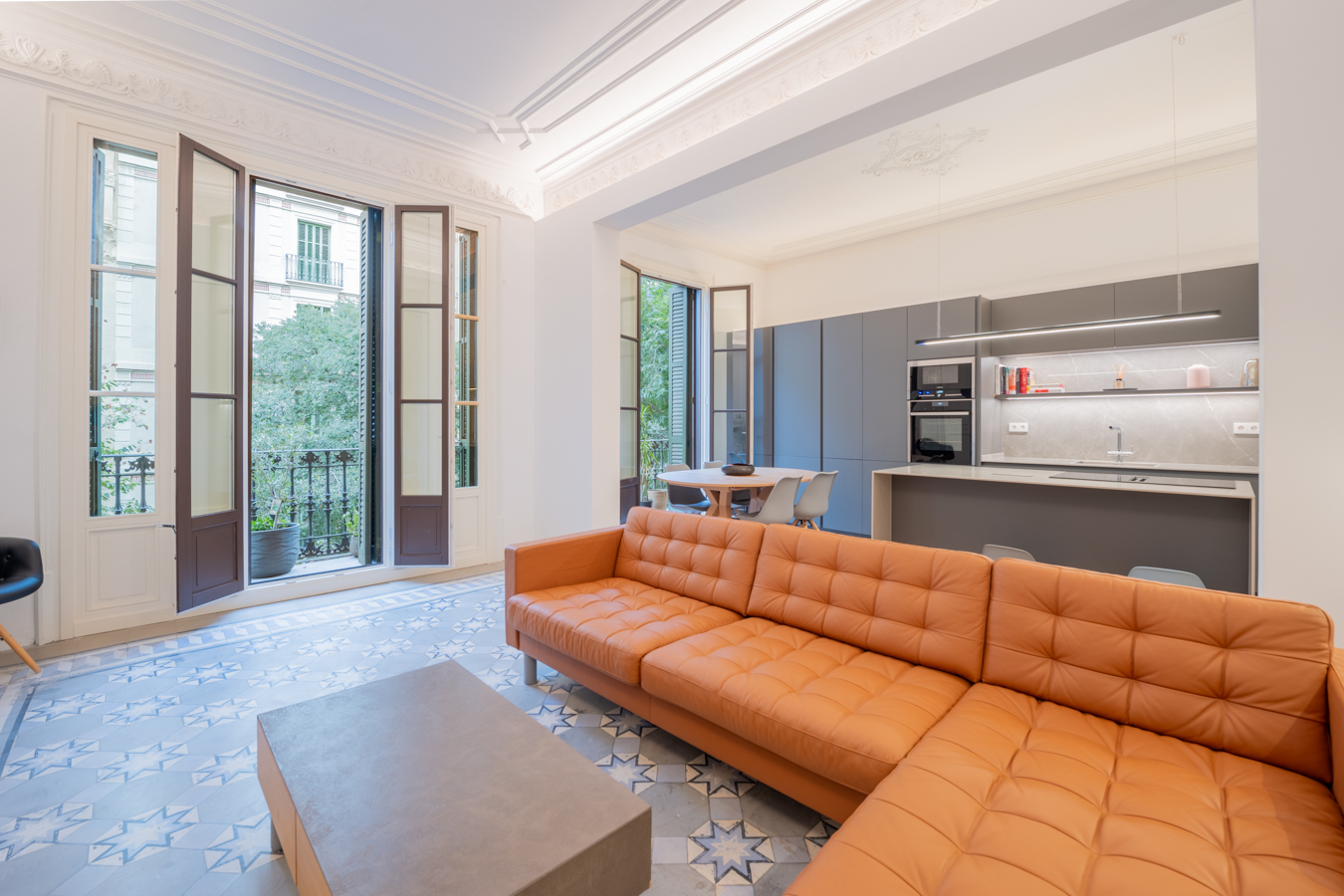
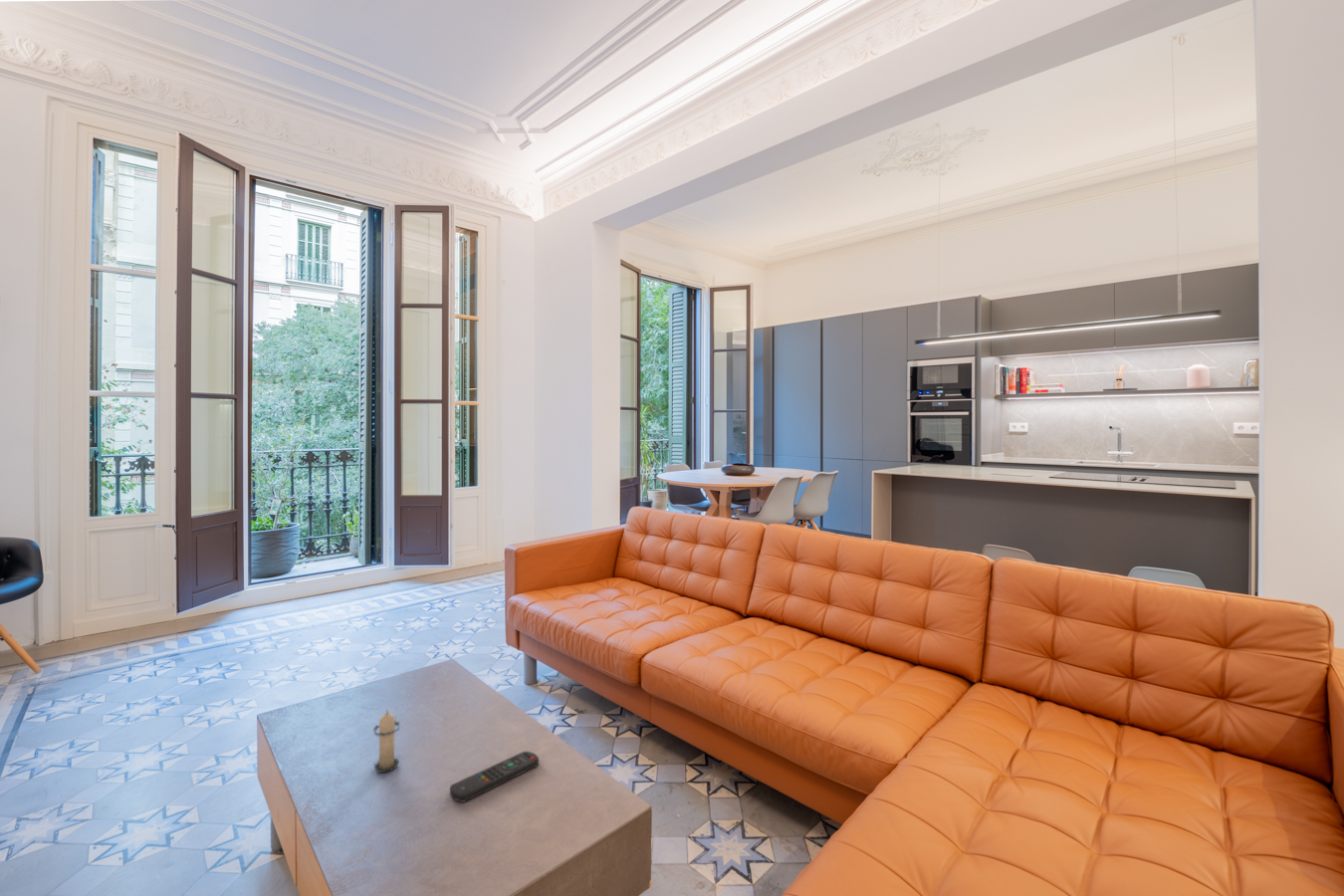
+ candle (386, 738)
+ remote control (496, 775)
